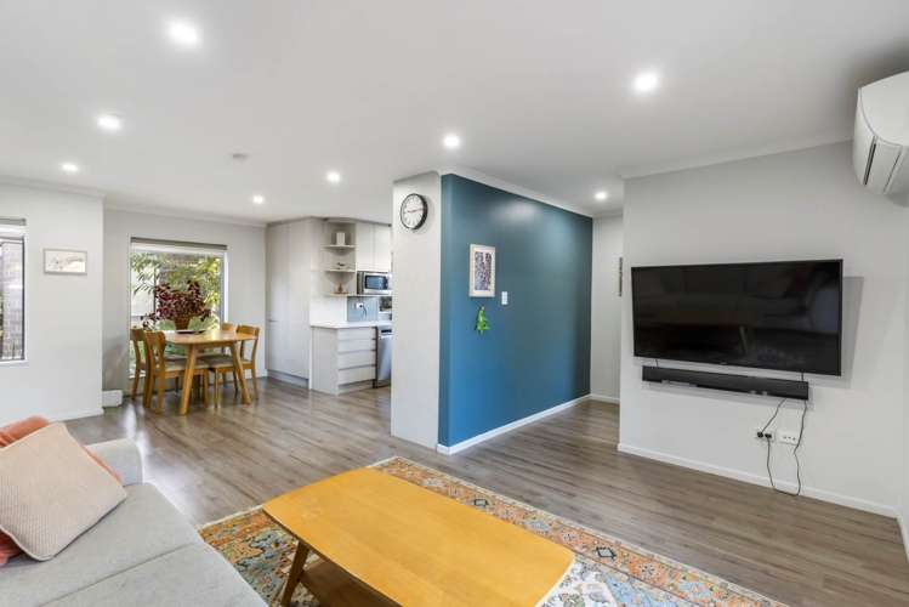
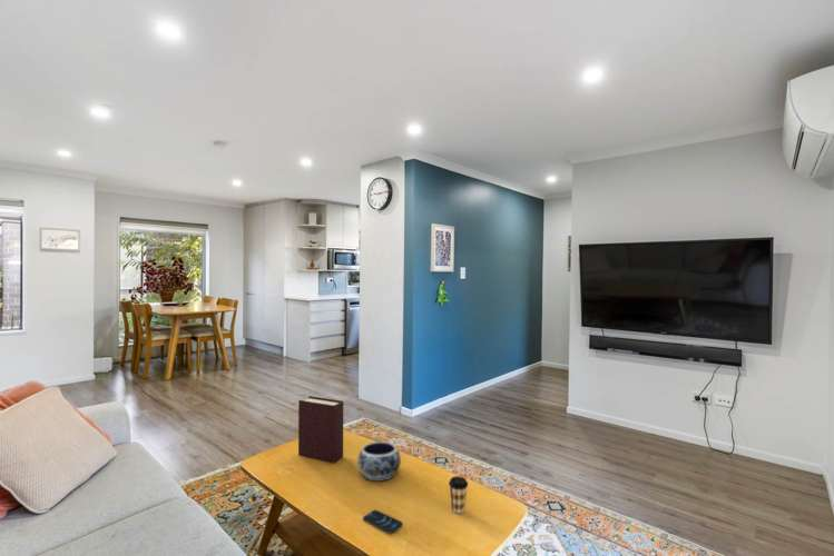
+ decorative bowl (379, 460)
+ coffee cup (458, 495)
+ bible (321, 428)
+ smartphone (382, 520)
